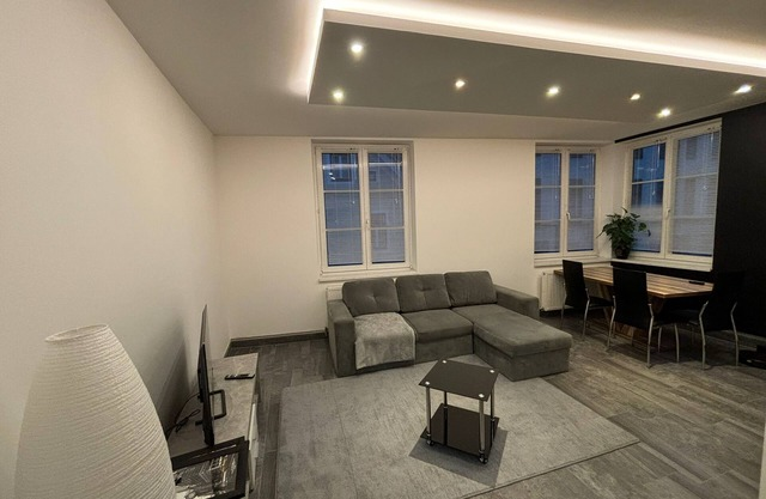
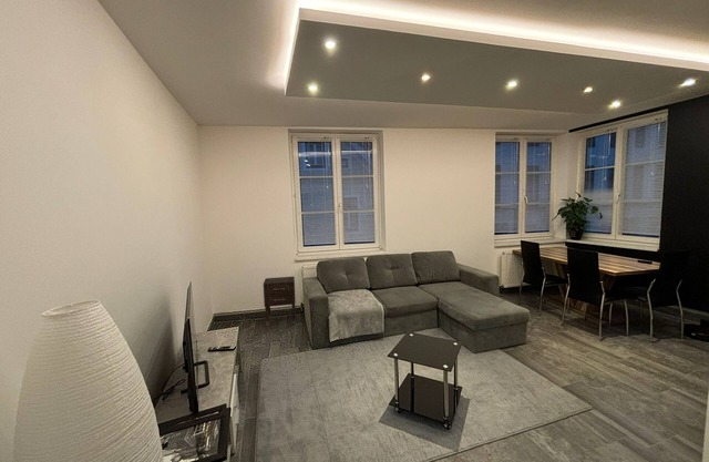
+ nightstand (280, 300)
